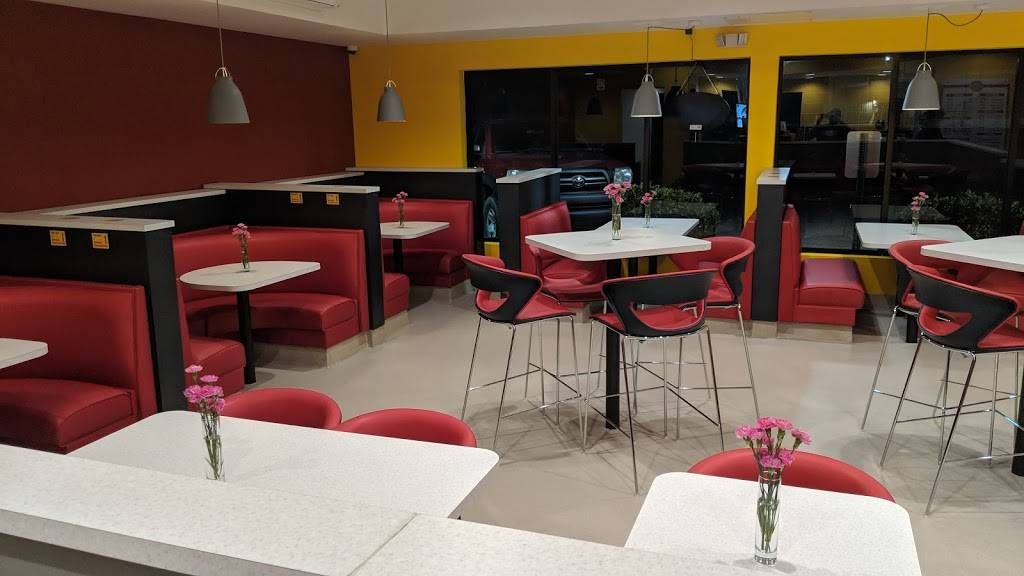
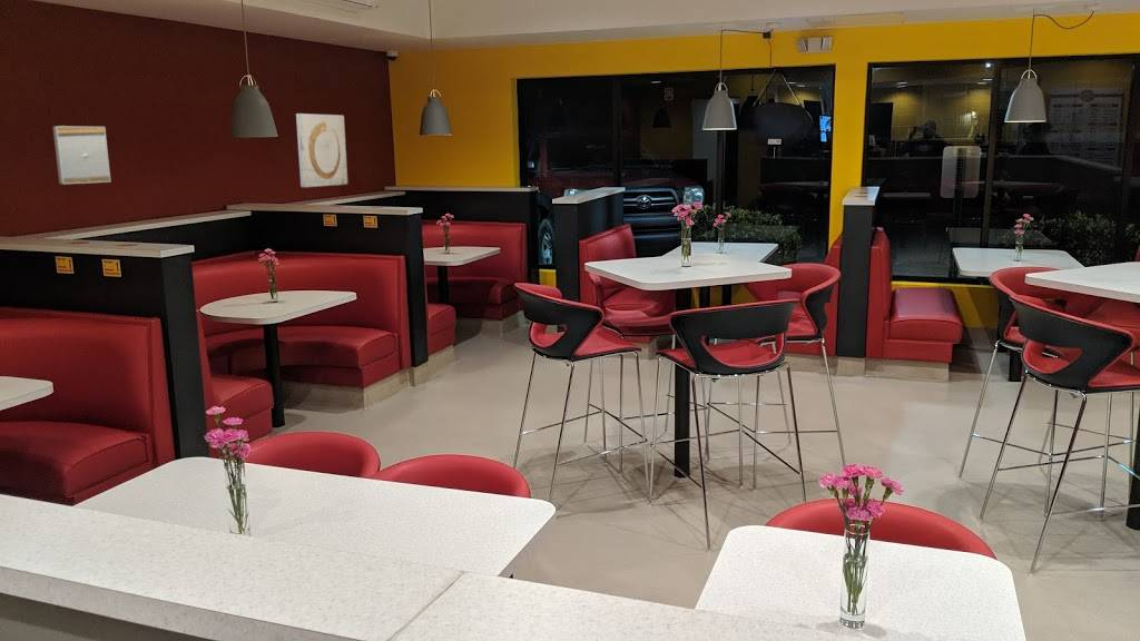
+ wall art (322, 150)
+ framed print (82, 155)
